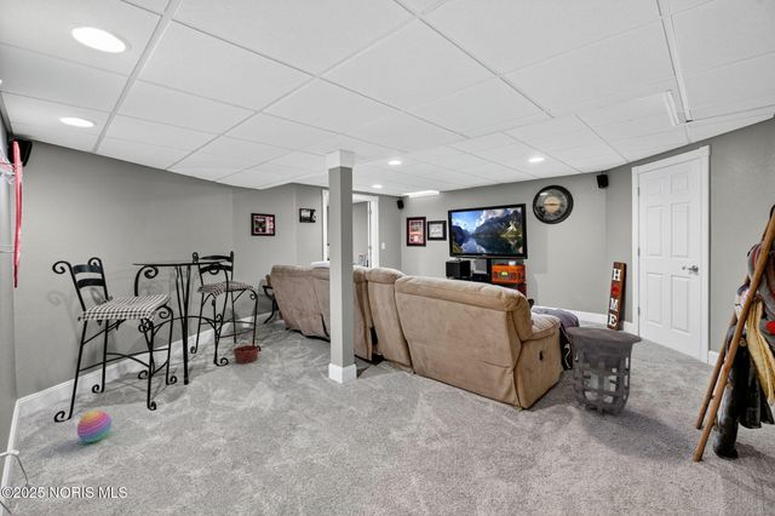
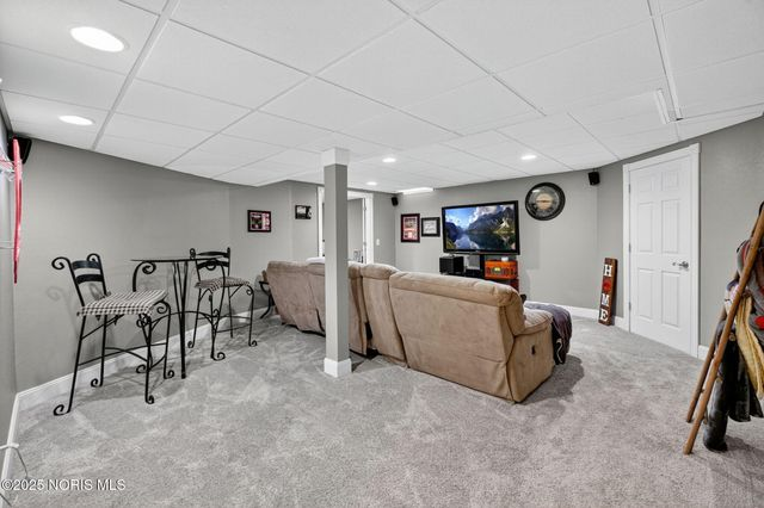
- side table (601, 368)
- stacking toy (94, 424)
- basket (246, 345)
